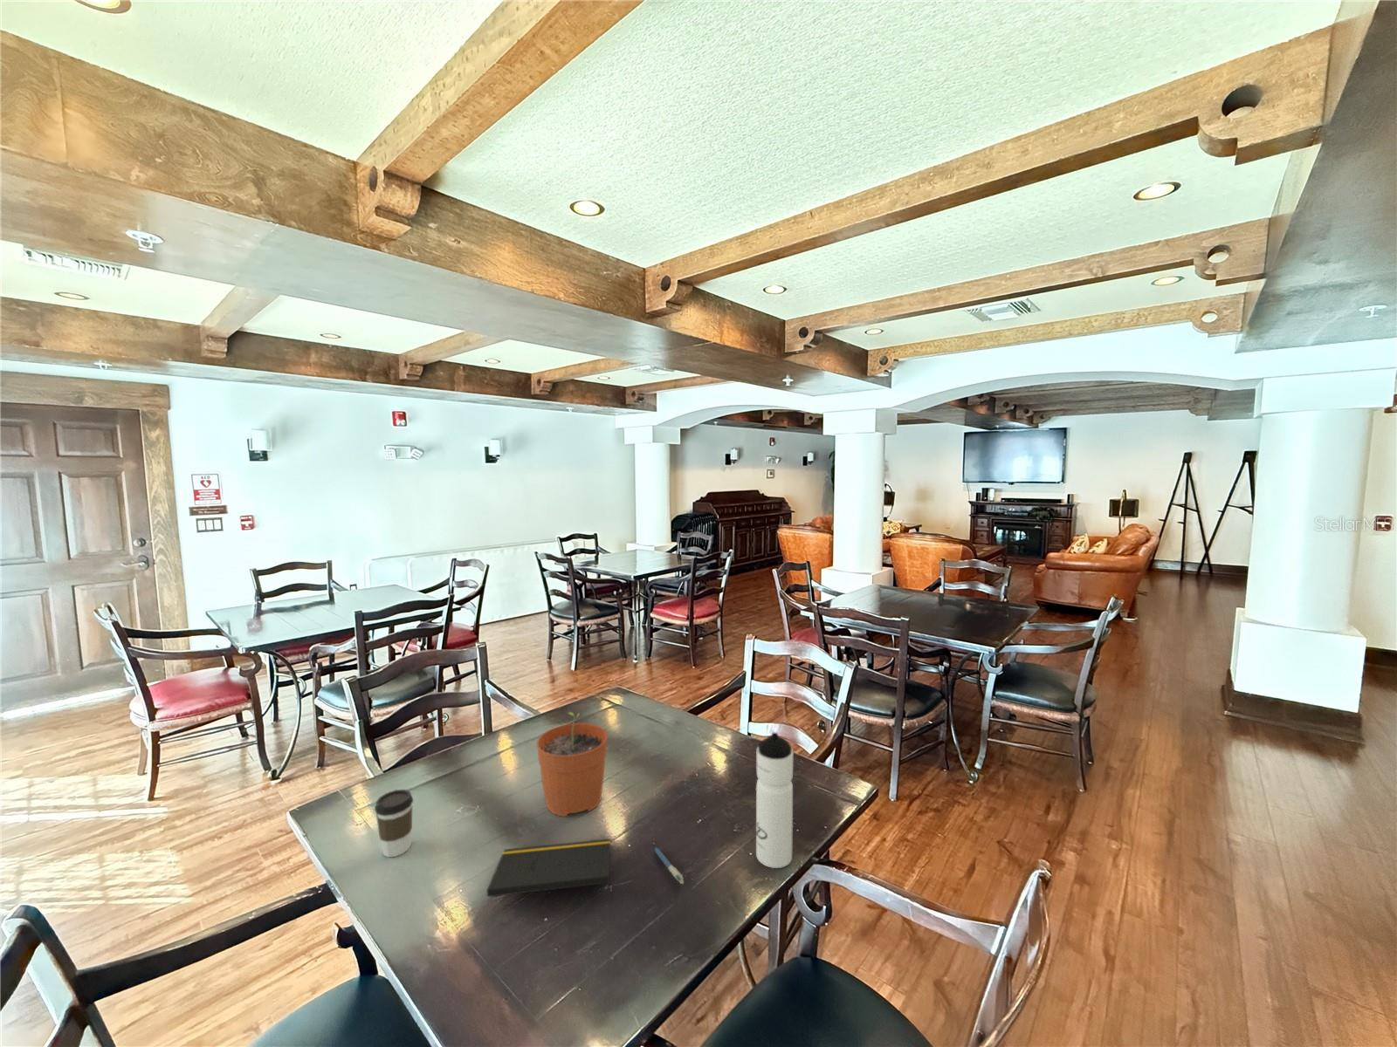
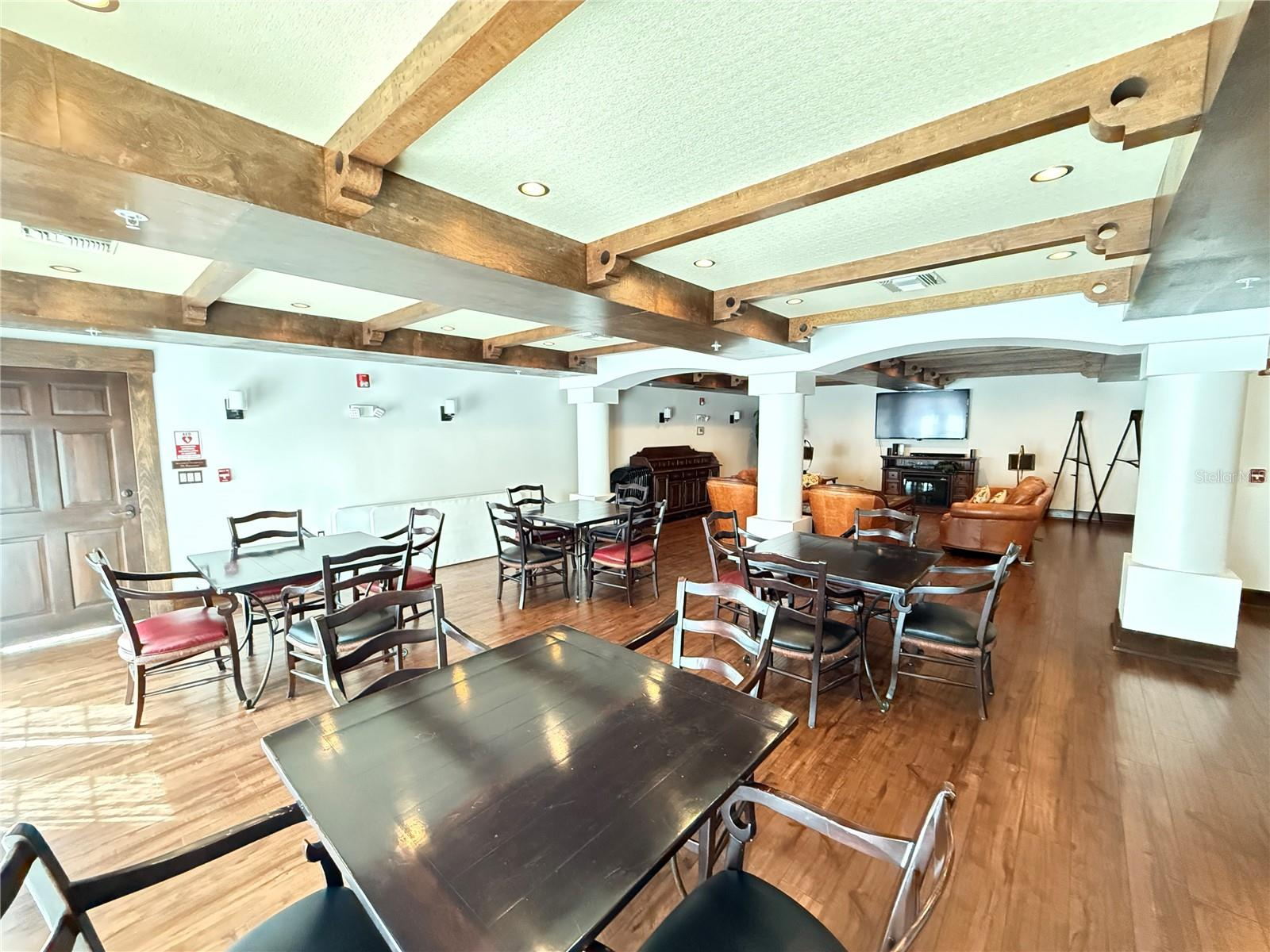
- notepad (553, 866)
- pen (669, 863)
- water bottle (774, 795)
- coffee cup (395, 823)
- plant pot (573, 753)
